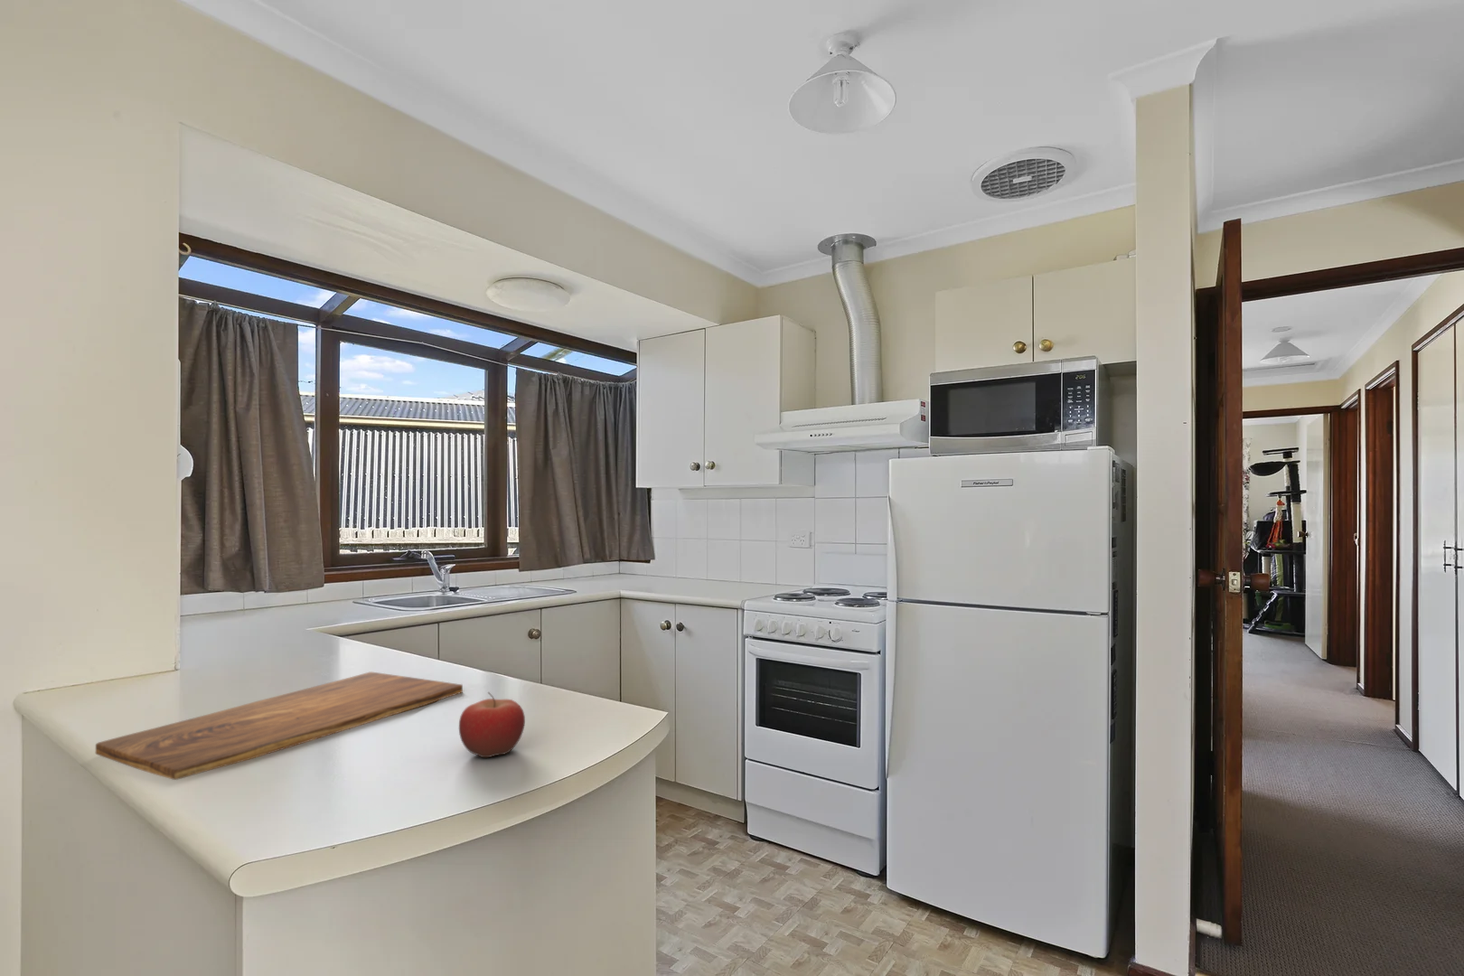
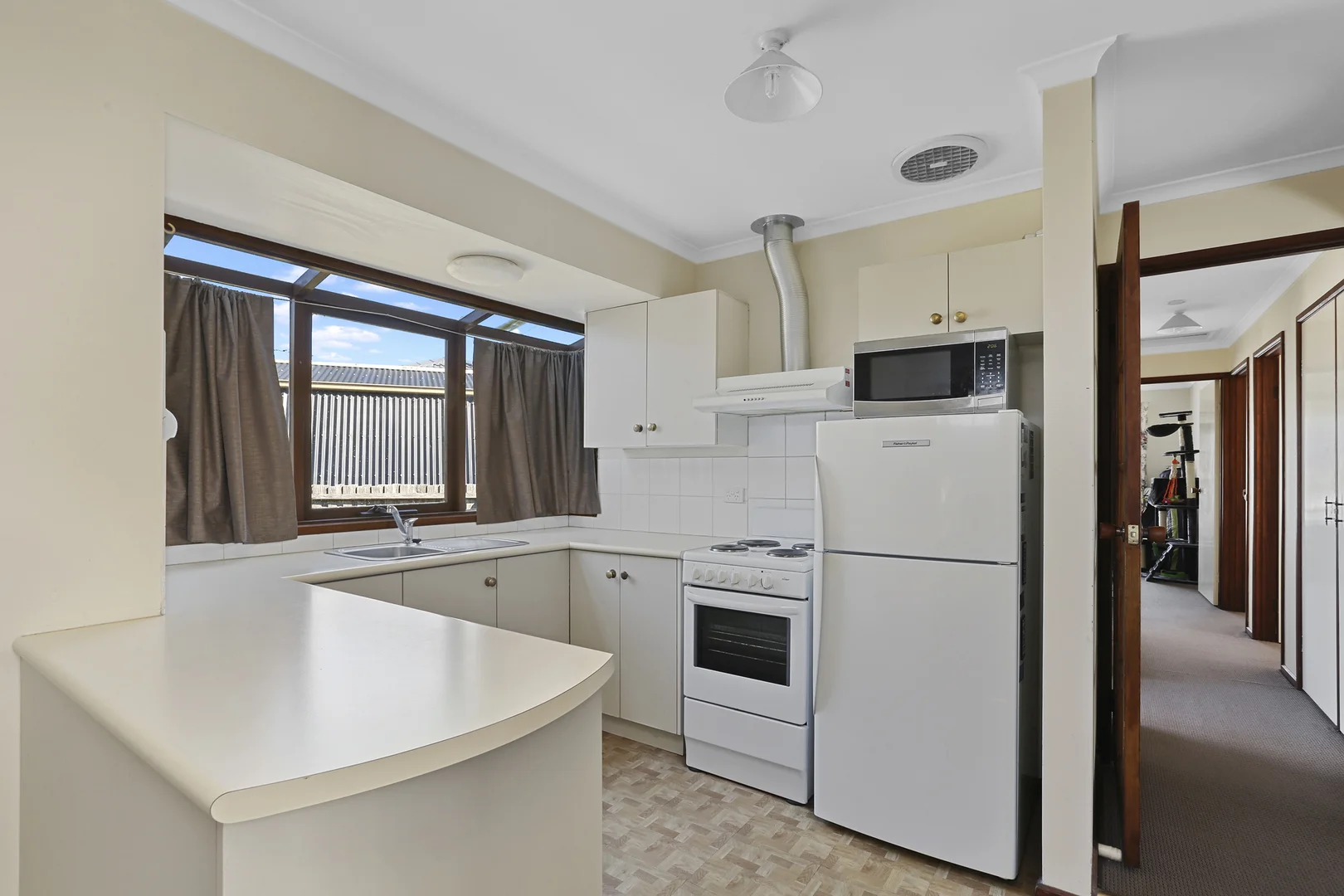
- fruit (491, 722)
- cutting board (300, 715)
